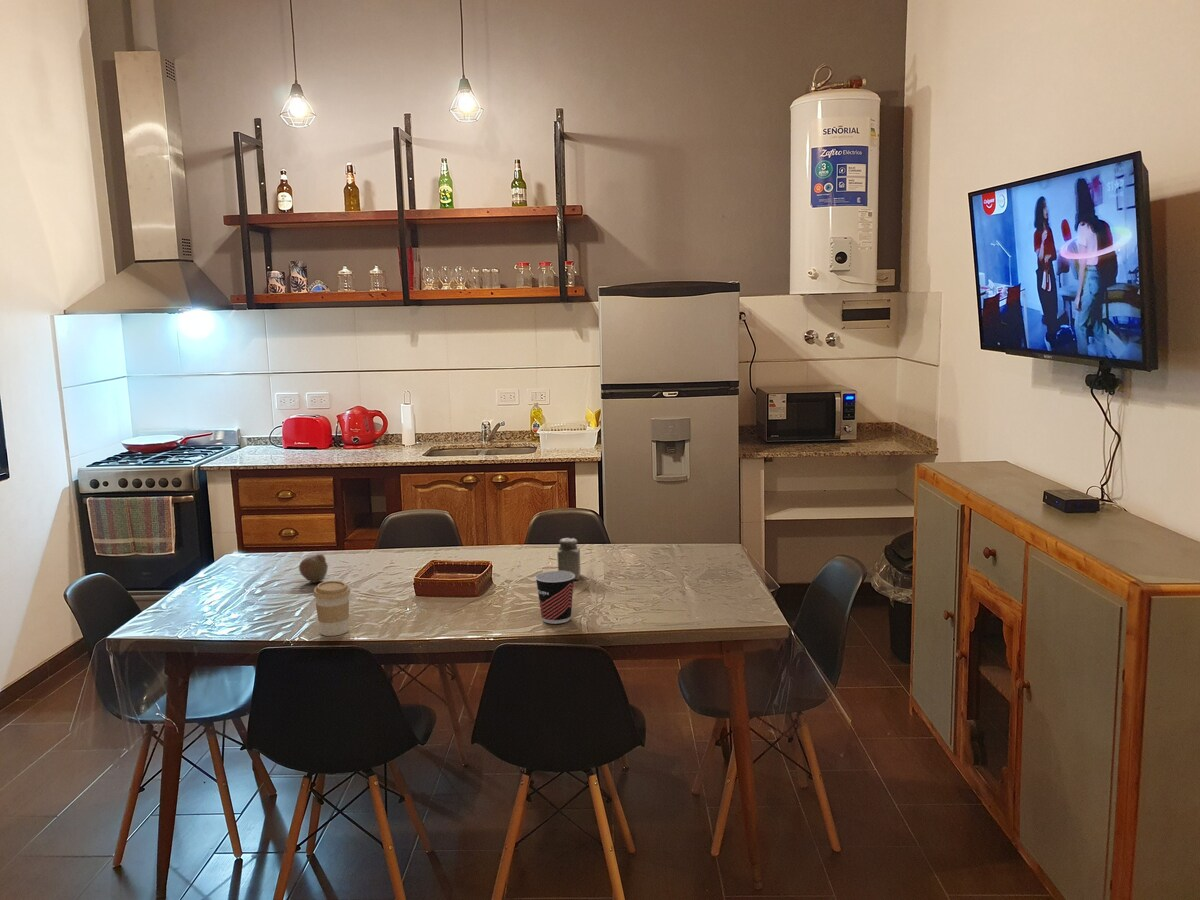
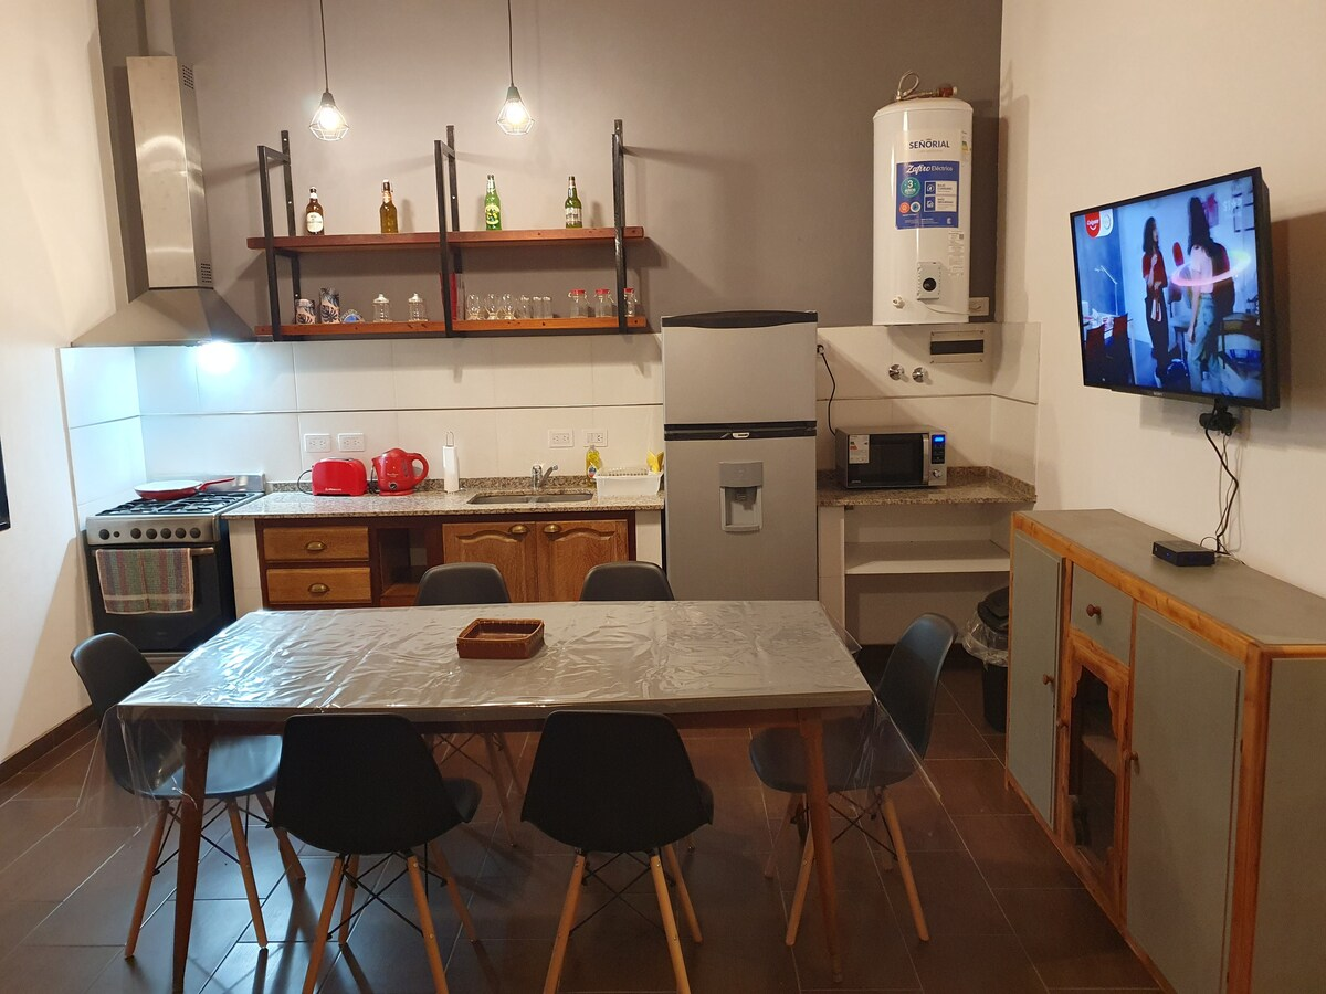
- salt shaker (568, 558)
- coffee cup (332, 607)
- fruit (313, 568)
- cup (555, 597)
